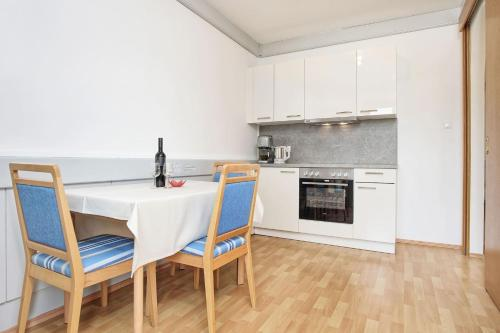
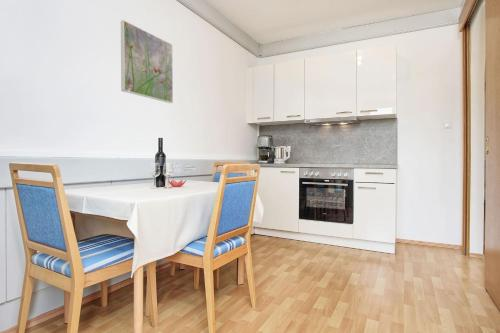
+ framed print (149, 65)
